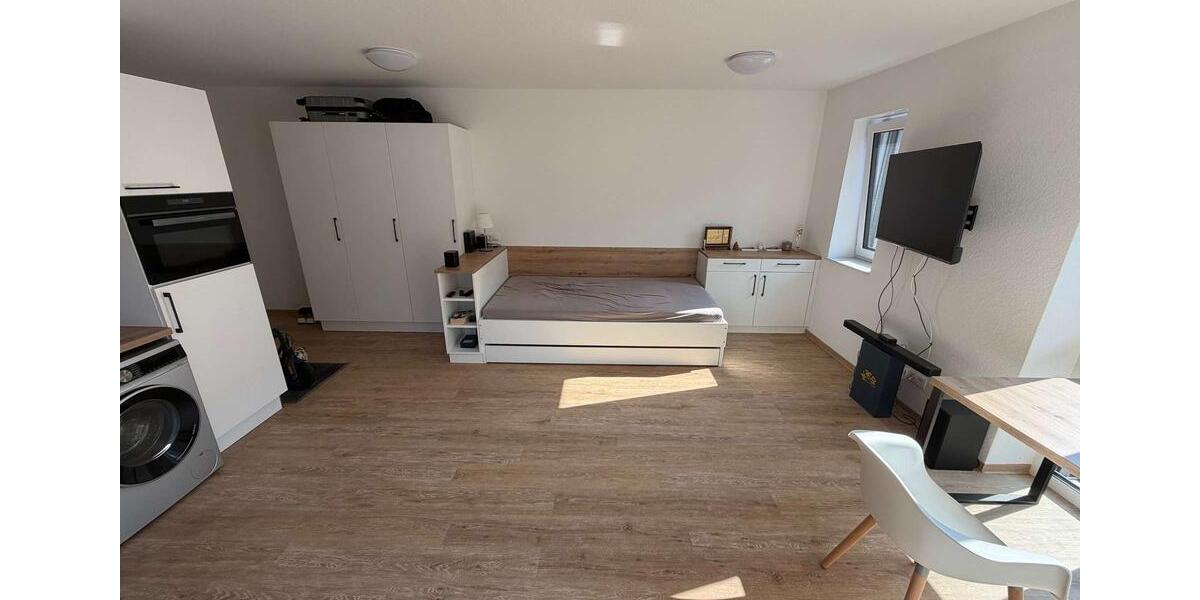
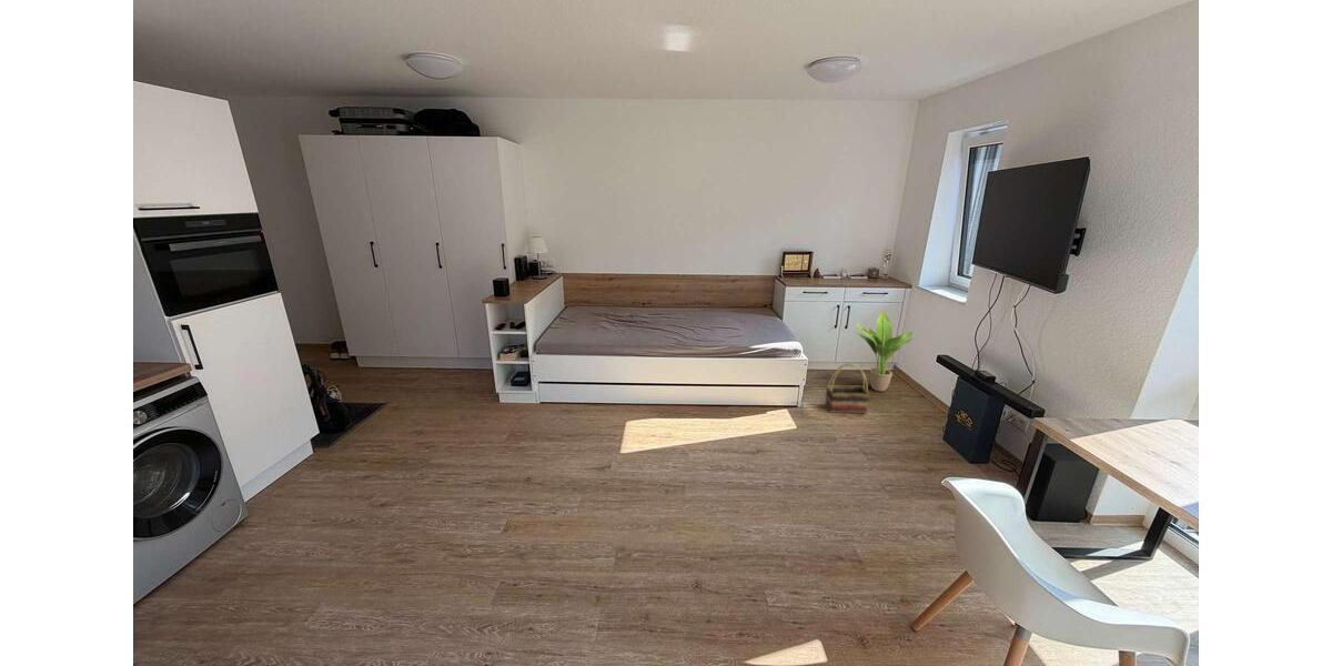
+ basket (848, 386)
+ potted plant (876, 353)
